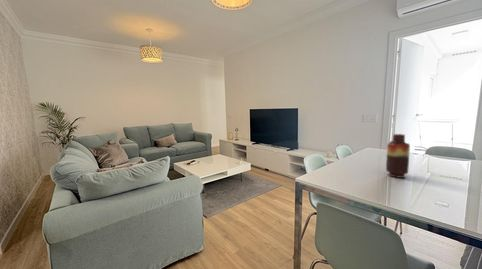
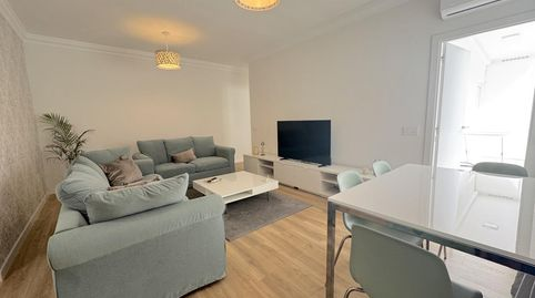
- vase (397, 155)
